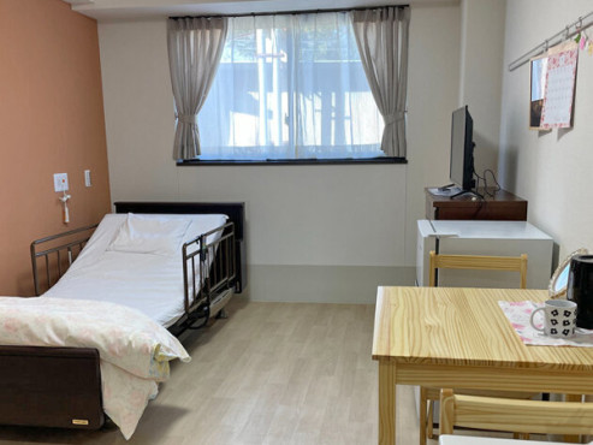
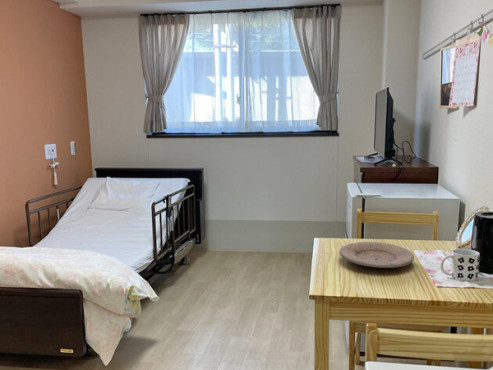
+ plate (375, 256)
